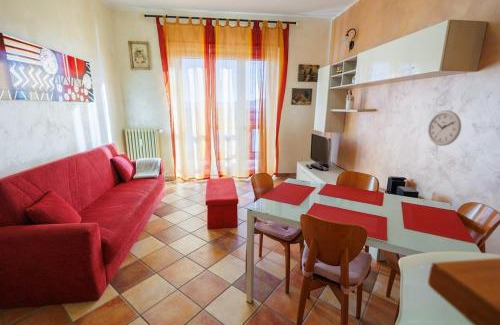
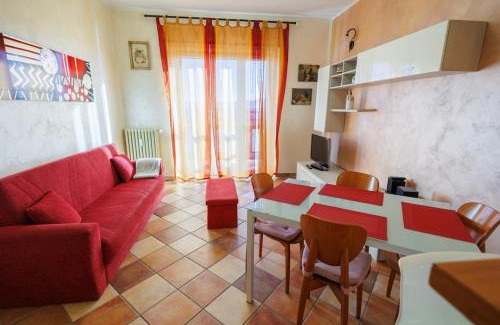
- wall clock (442, 128)
